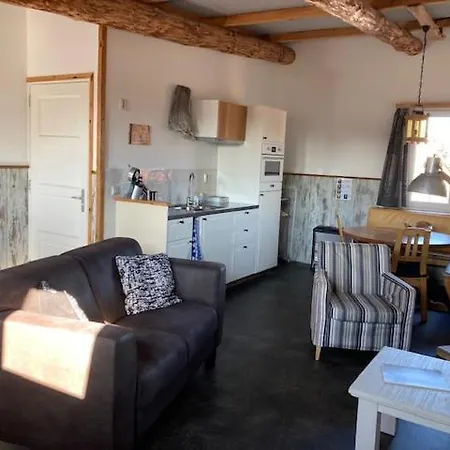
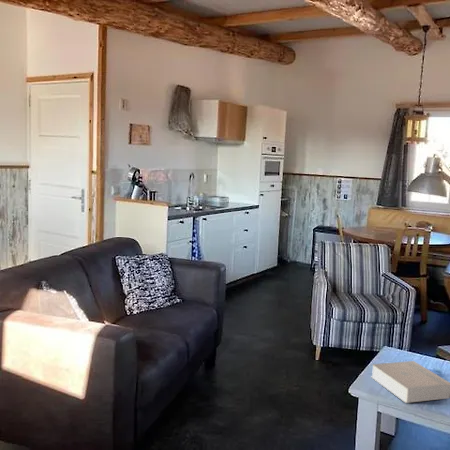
+ book (410, 380)
